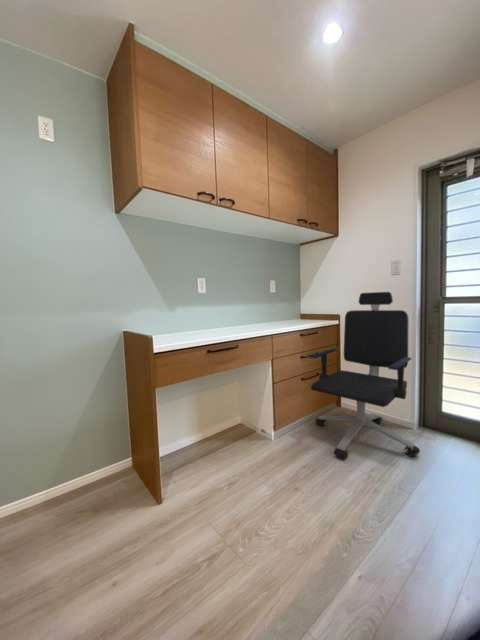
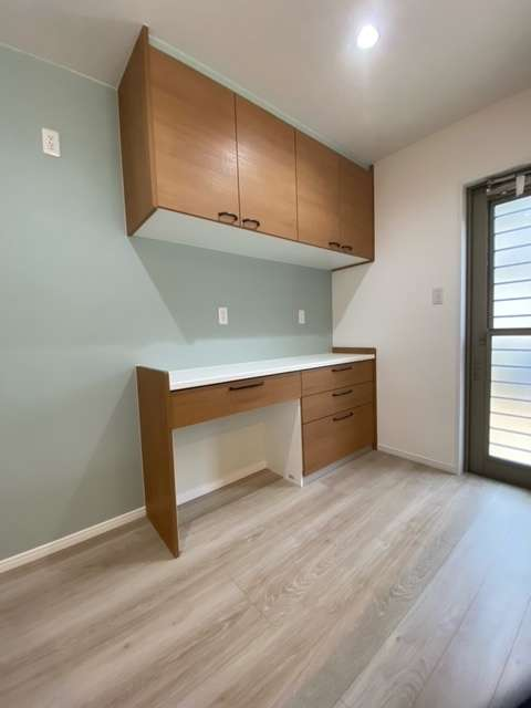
- office chair (360, 363)
